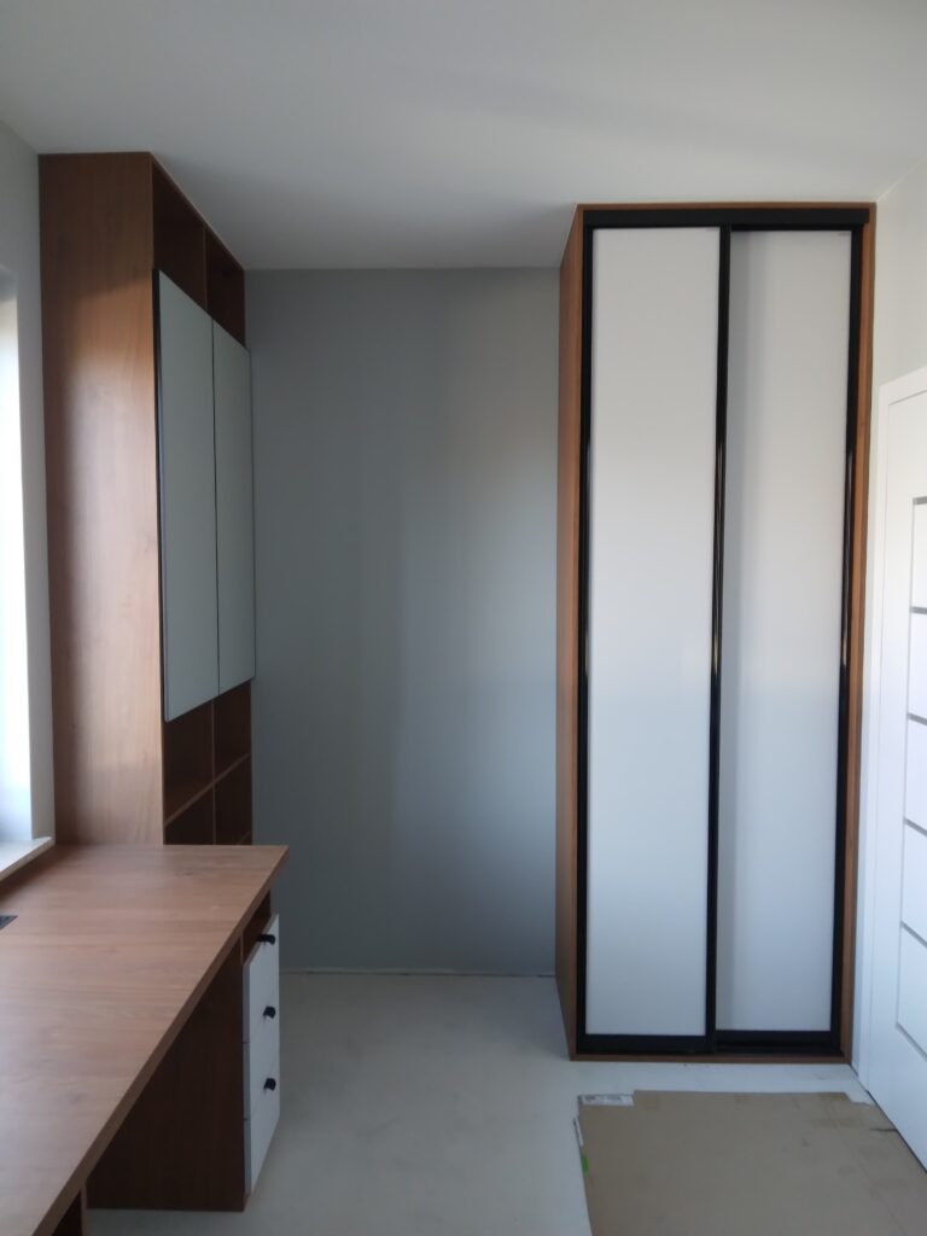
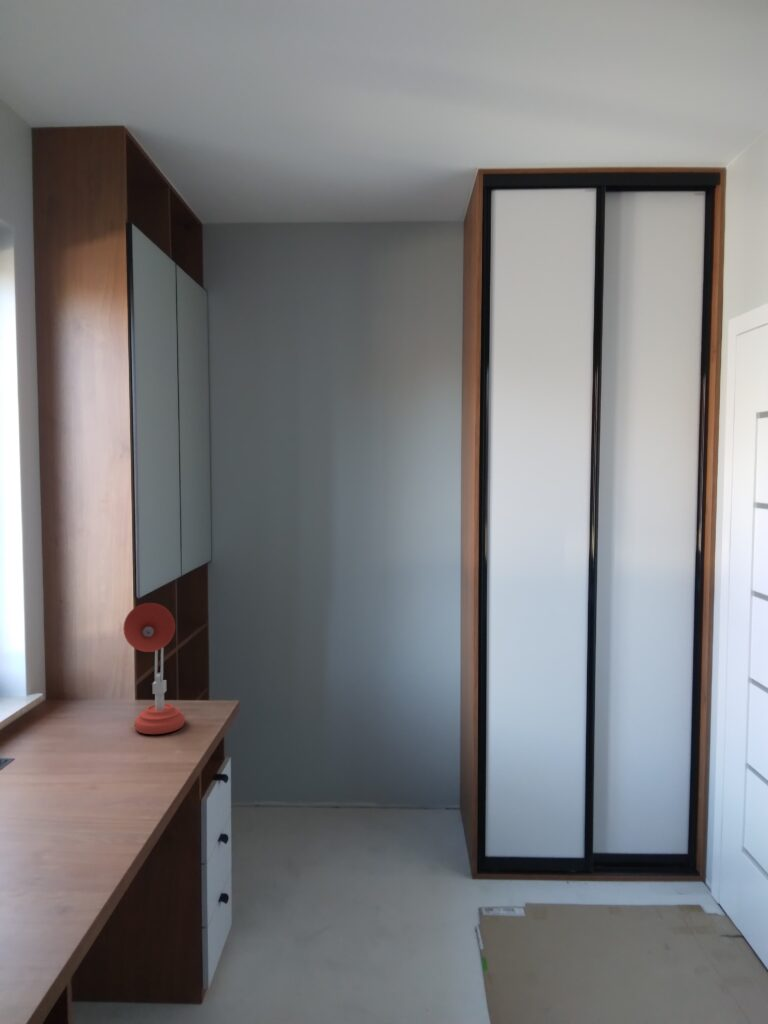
+ desk lamp (155, 665)
